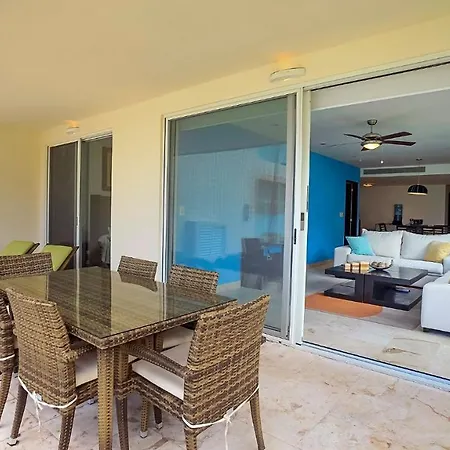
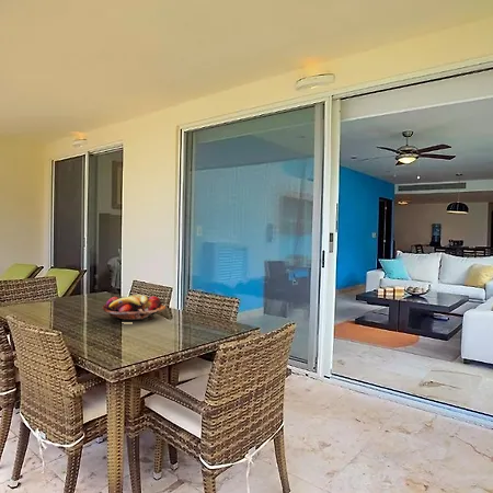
+ fruit basket (135, 306)
